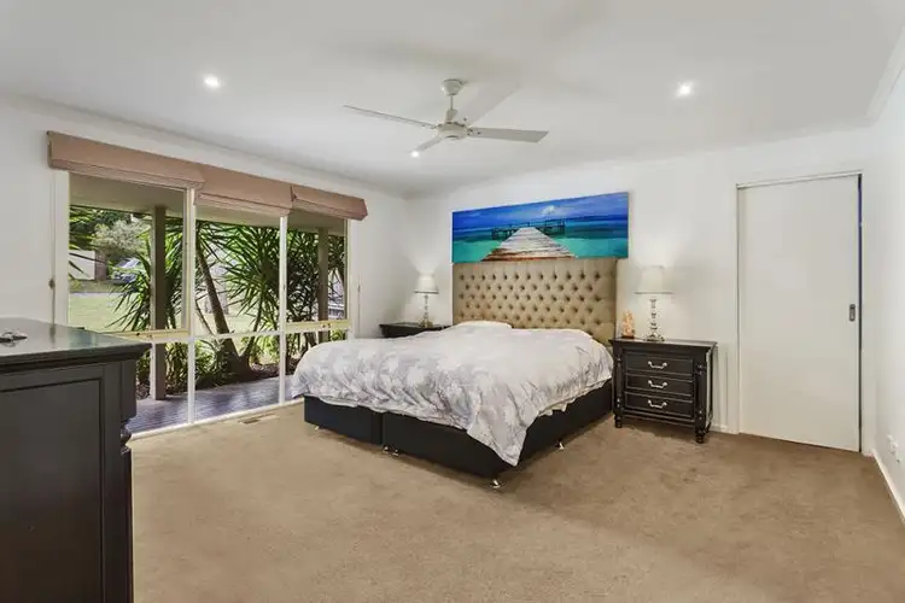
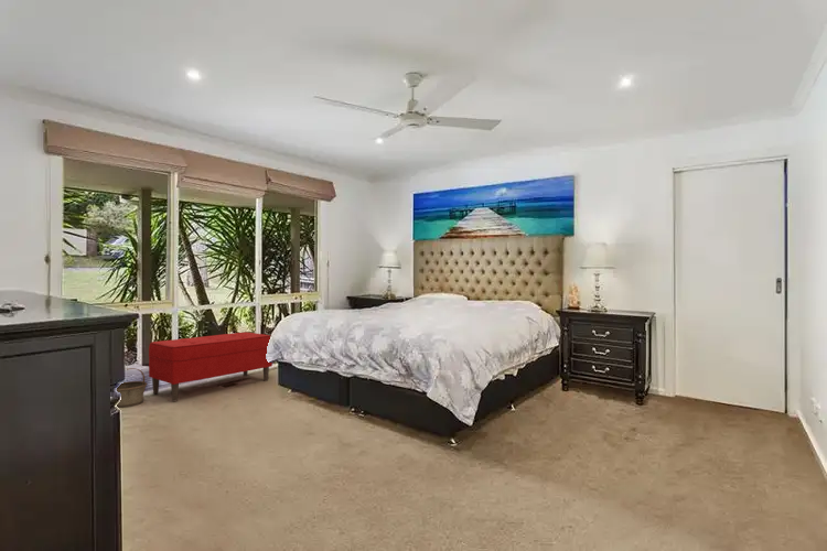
+ bench (214, 363)
+ basket (128, 386)
